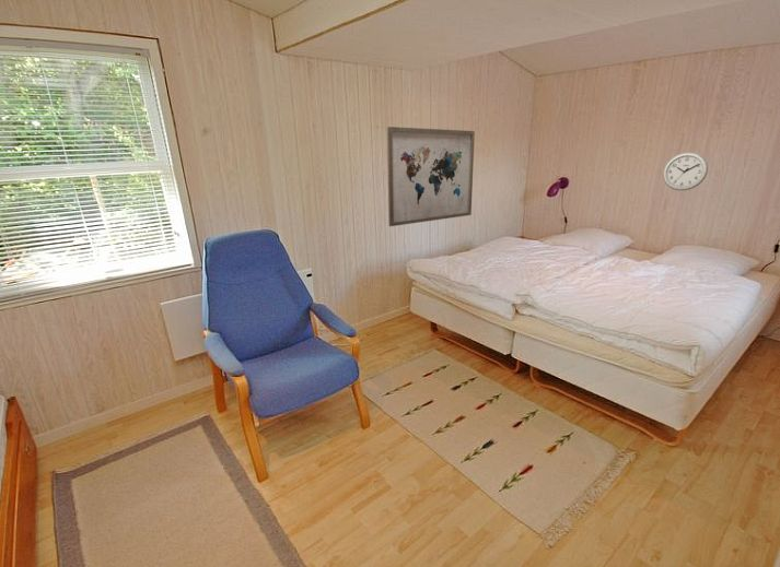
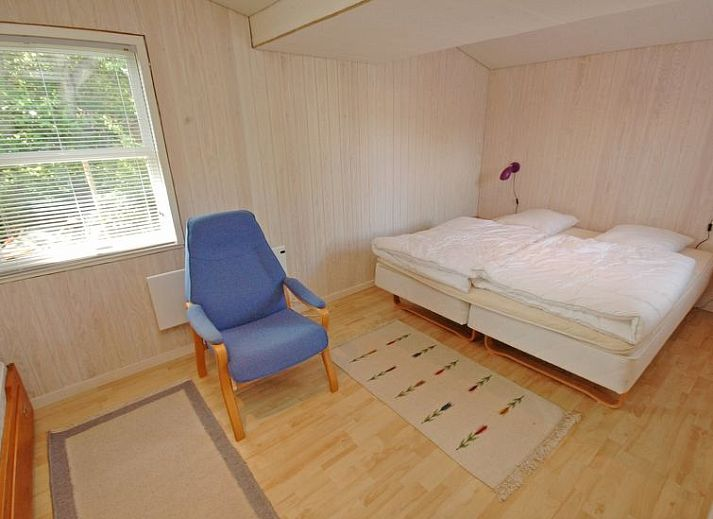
- wall clock (684, 172)
- wall art (433, 176)
